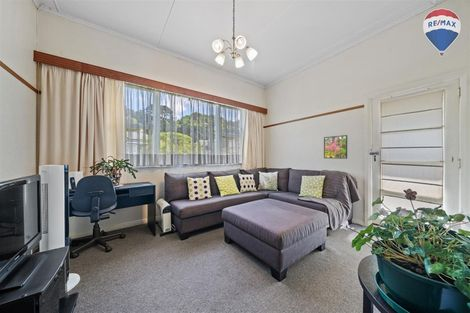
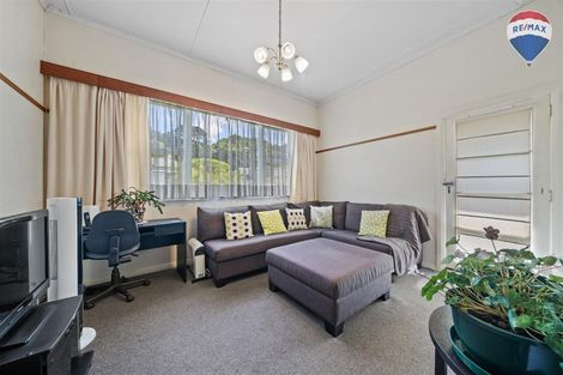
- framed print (334, 147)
